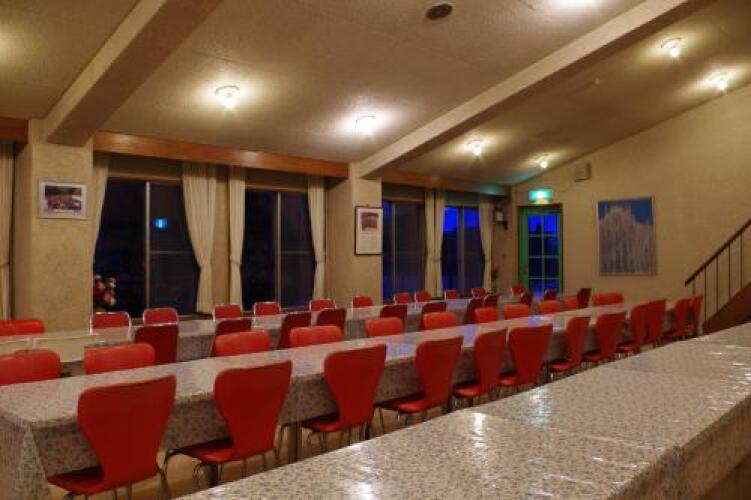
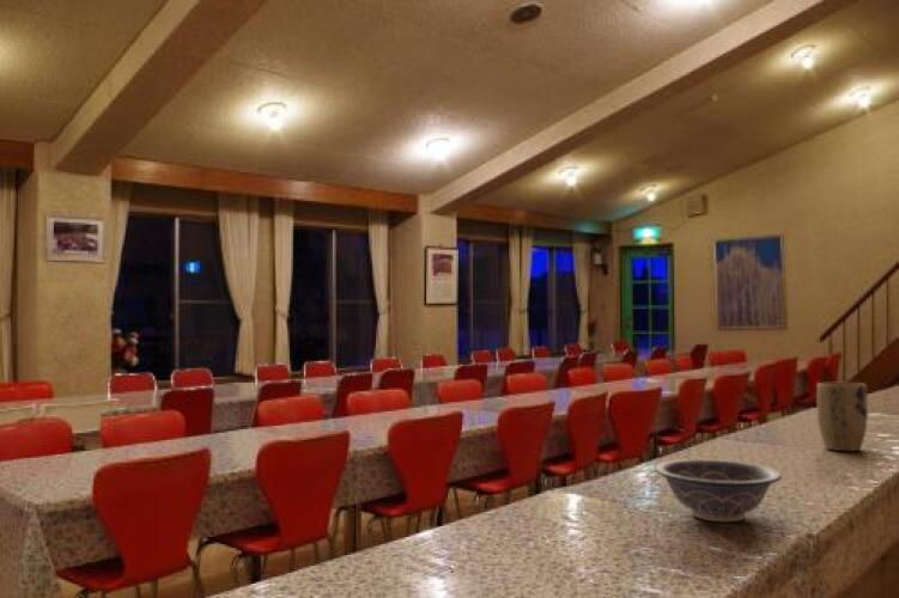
+ decorative bowl (717, 492)
+ plant pot (842, 416)
